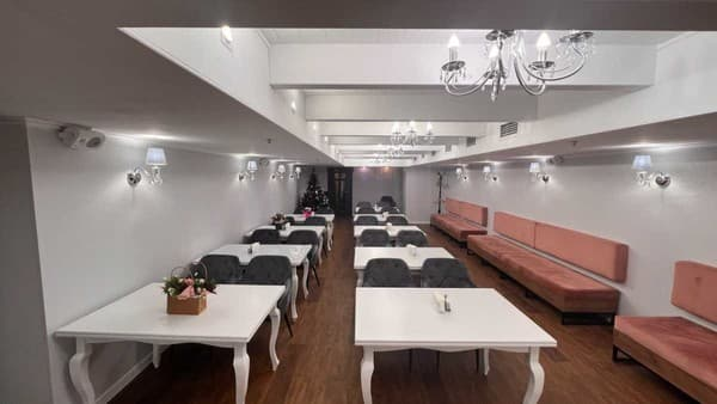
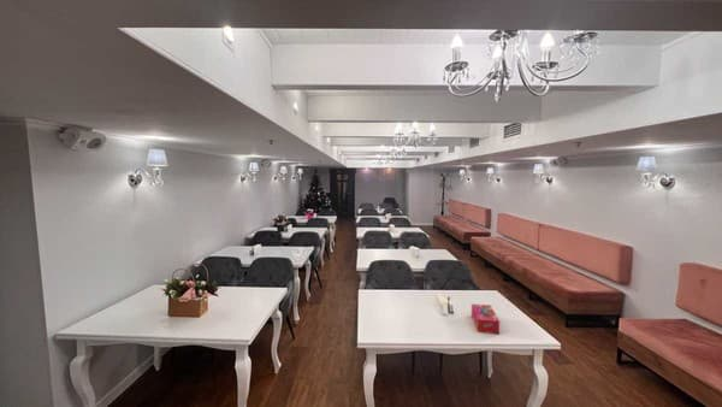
+ tissue box (484, 318)
